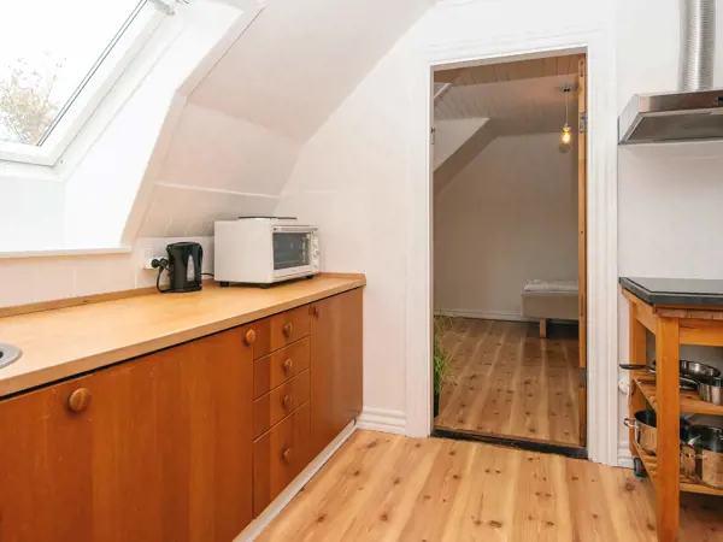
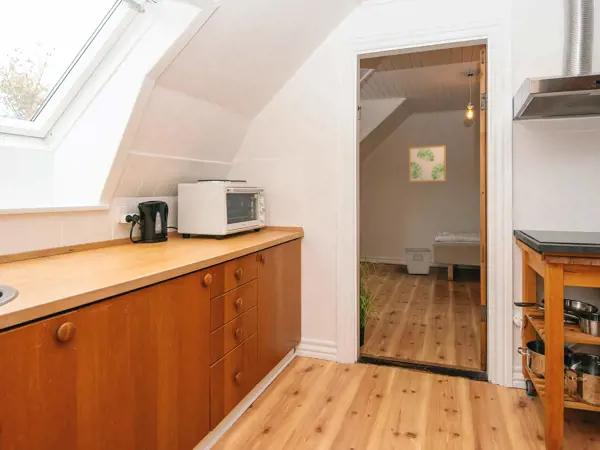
+ wall art (427, 164)
+ storage bin (417, 260)
